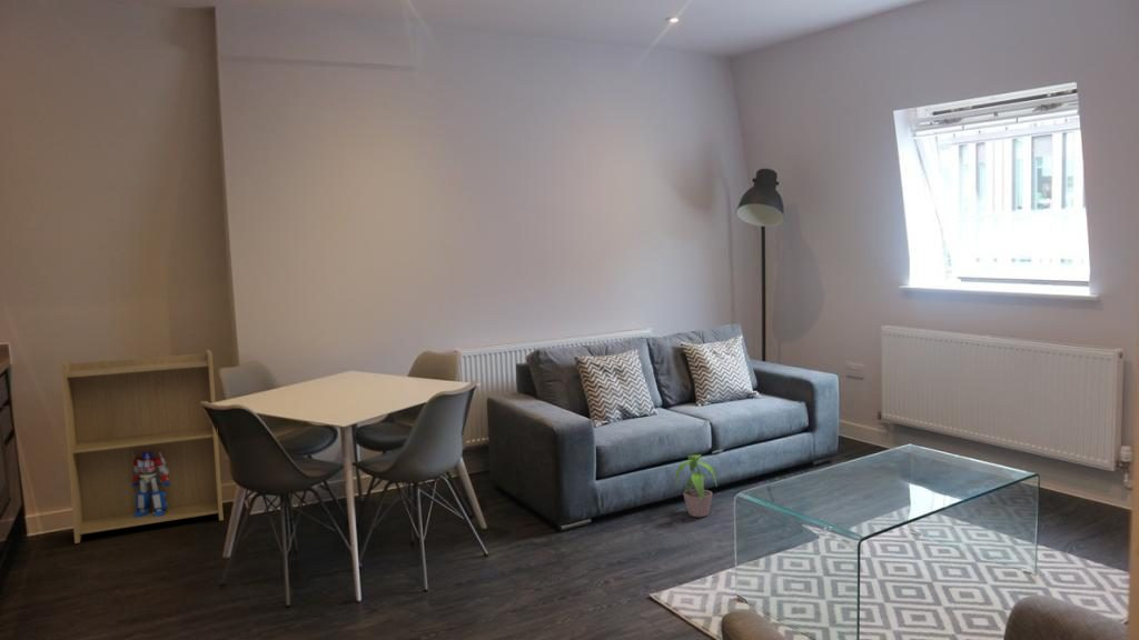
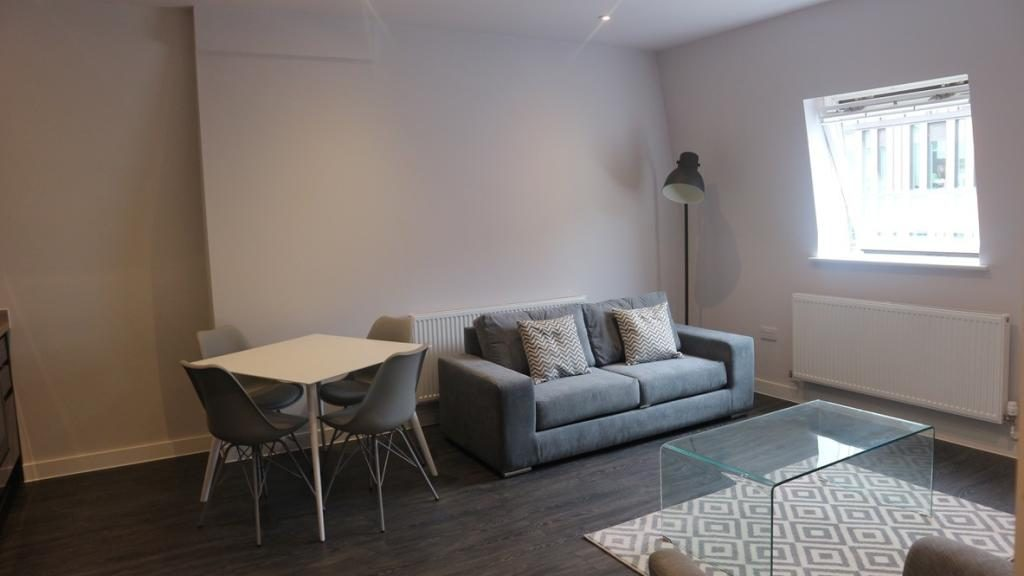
- bookshelf (146, 440)
- potted plant (696, 486)
